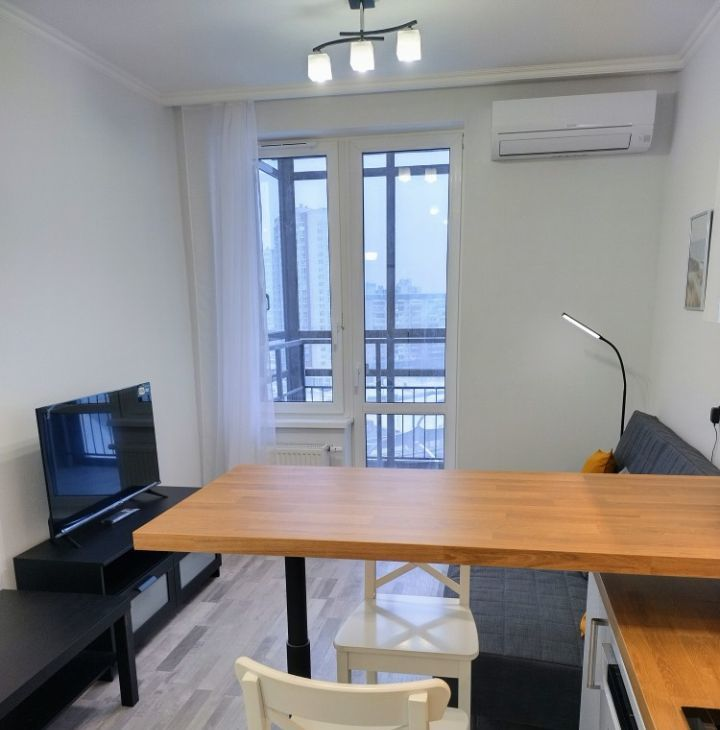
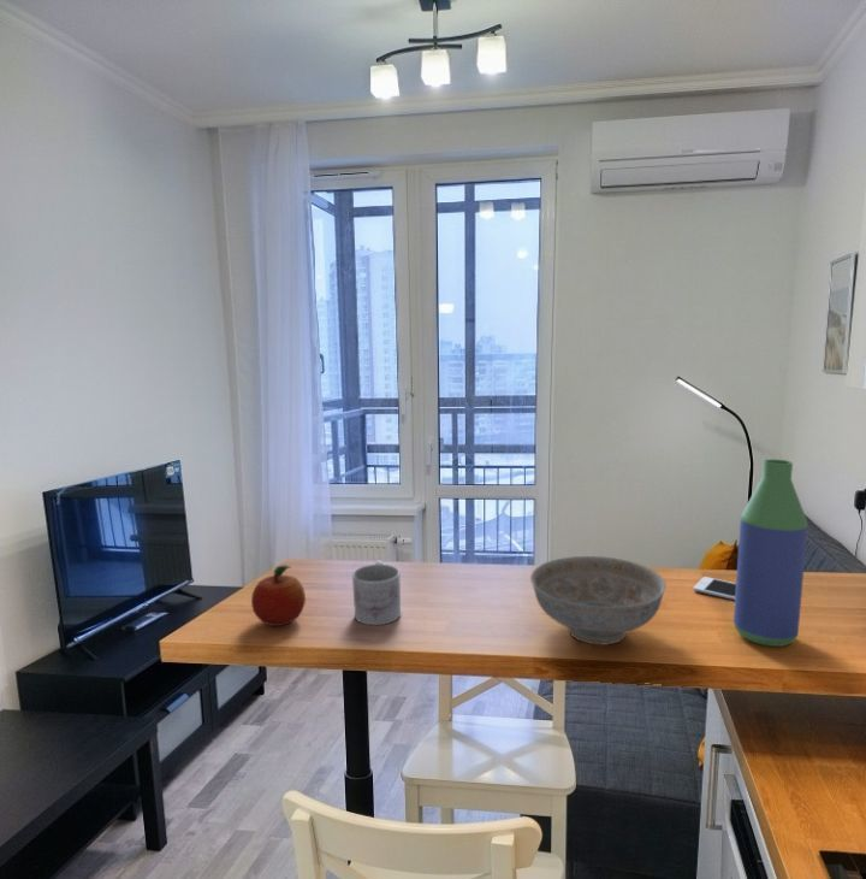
+ decorative bowl (595, 604)
+ cell phone (735, 592)
+ fruit (278, 595)
+ mug (376, 590)
+ bottle (771, 550)
